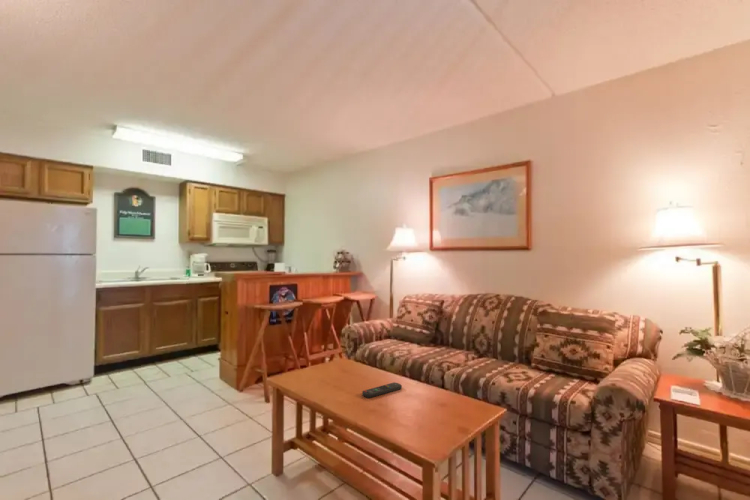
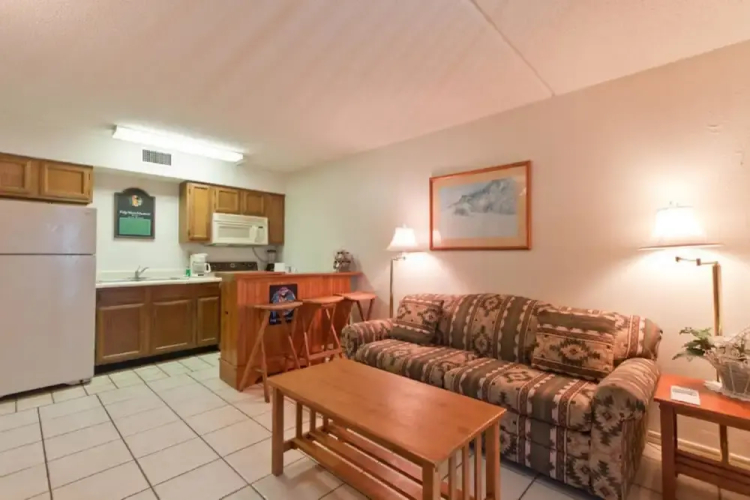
- remote control (382, 389)
